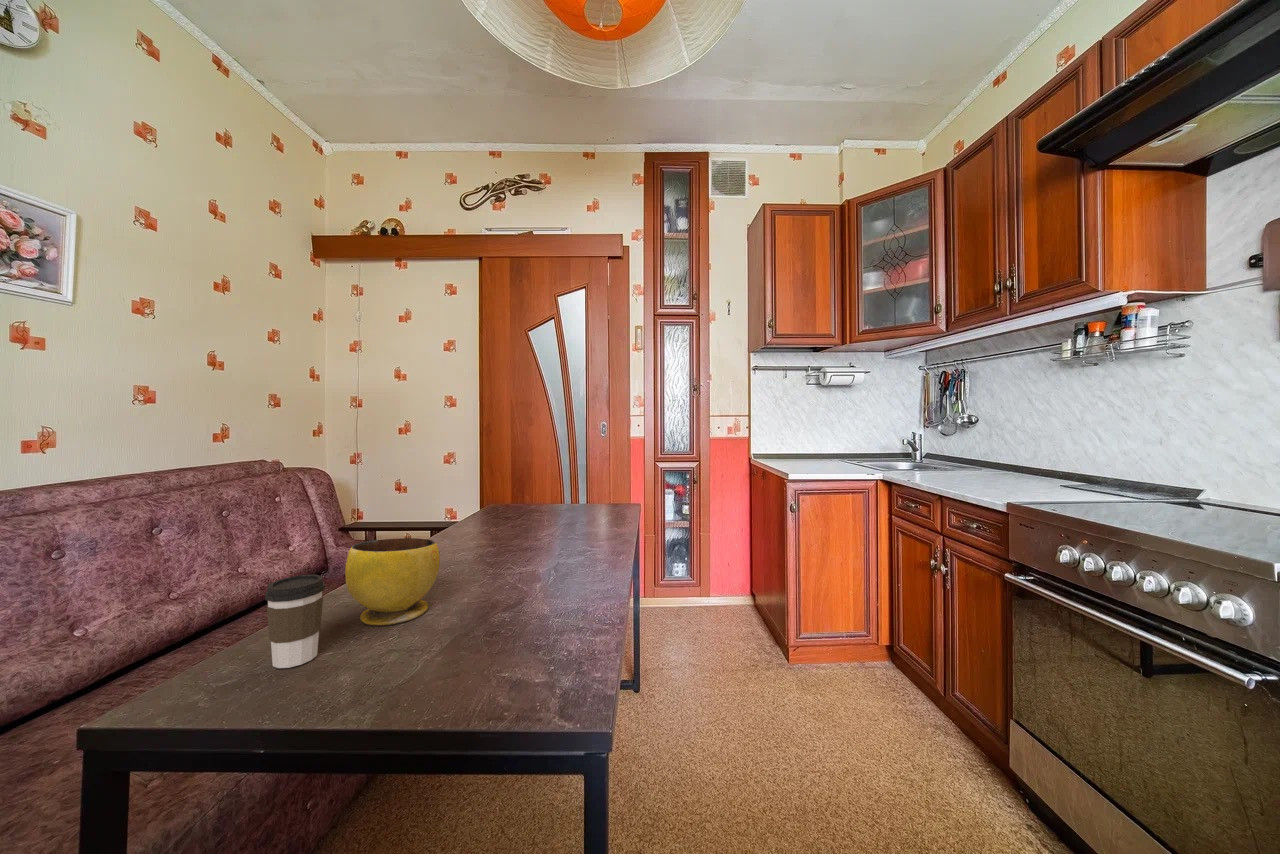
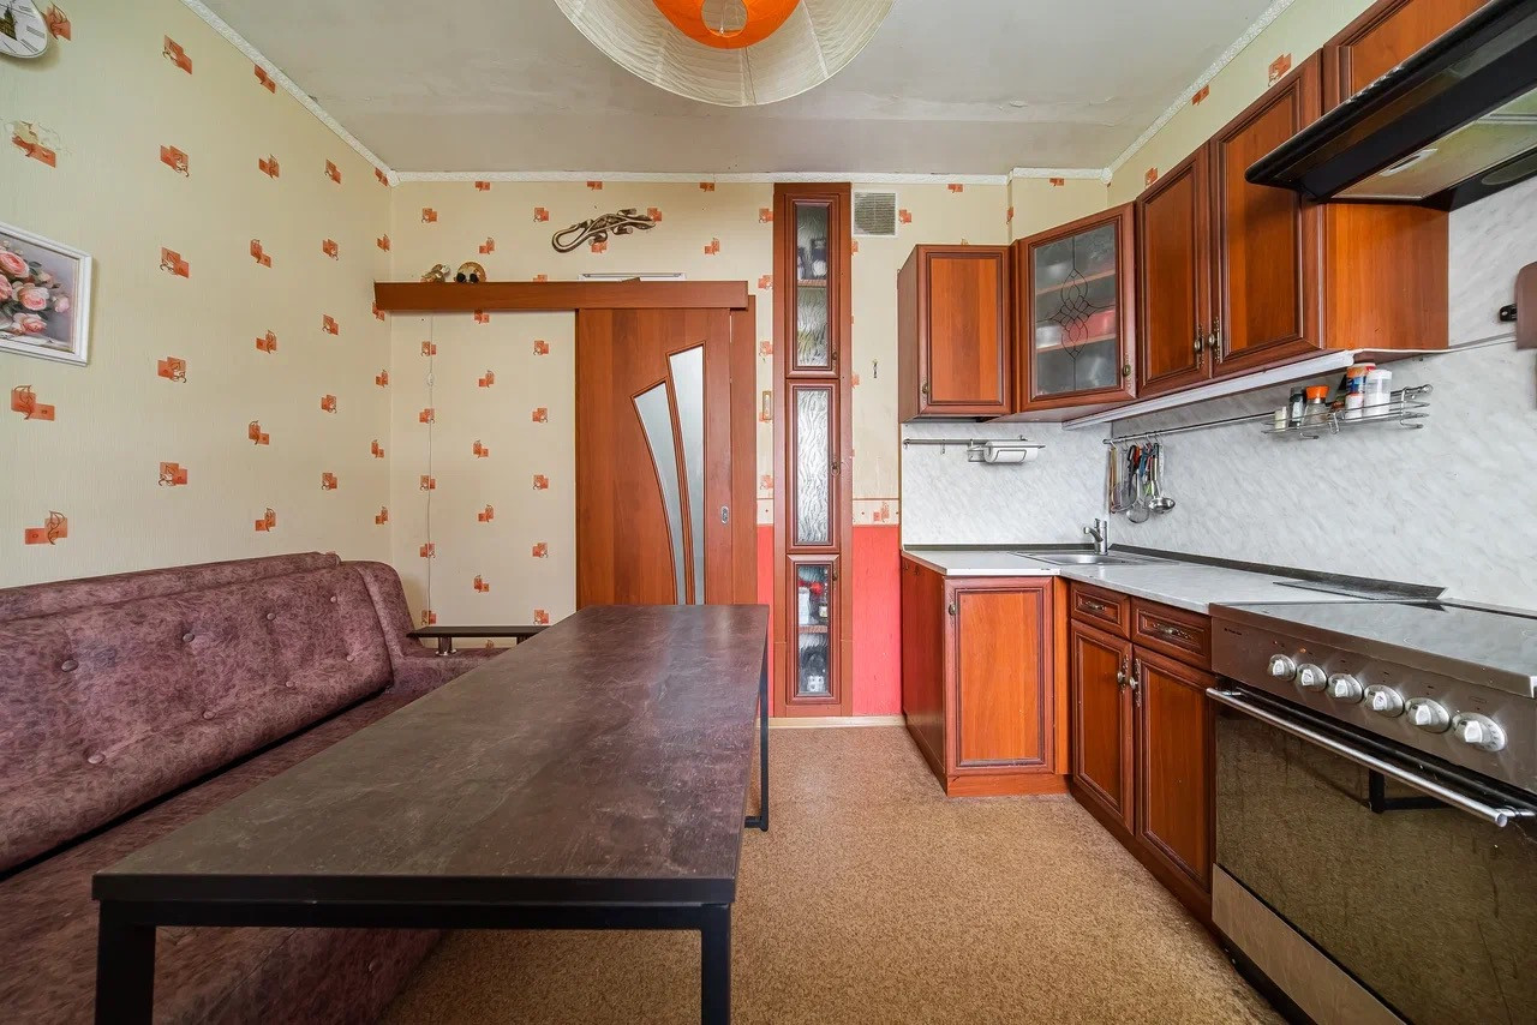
- coffee cup (295, 620)
- bowl (394, 576)
